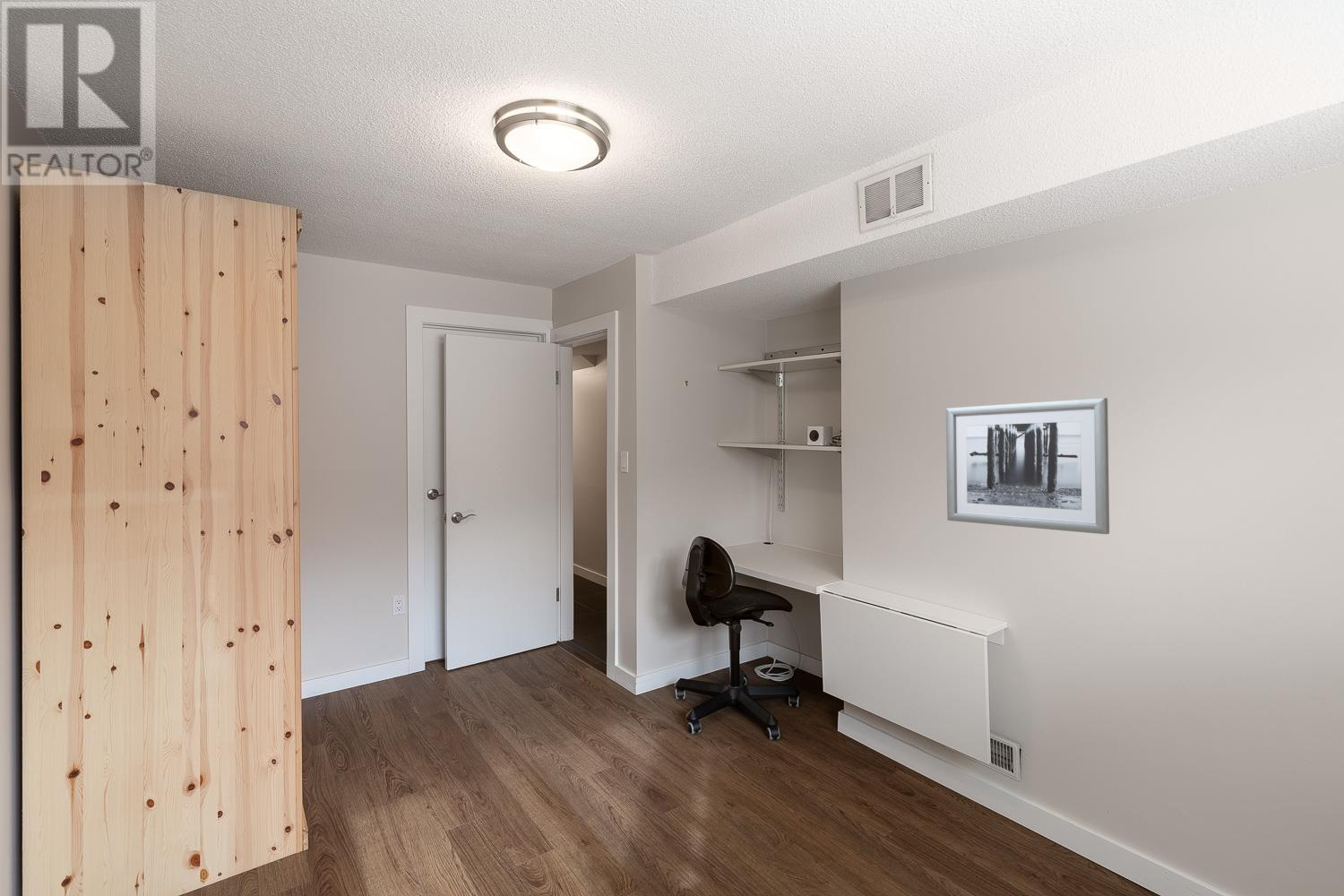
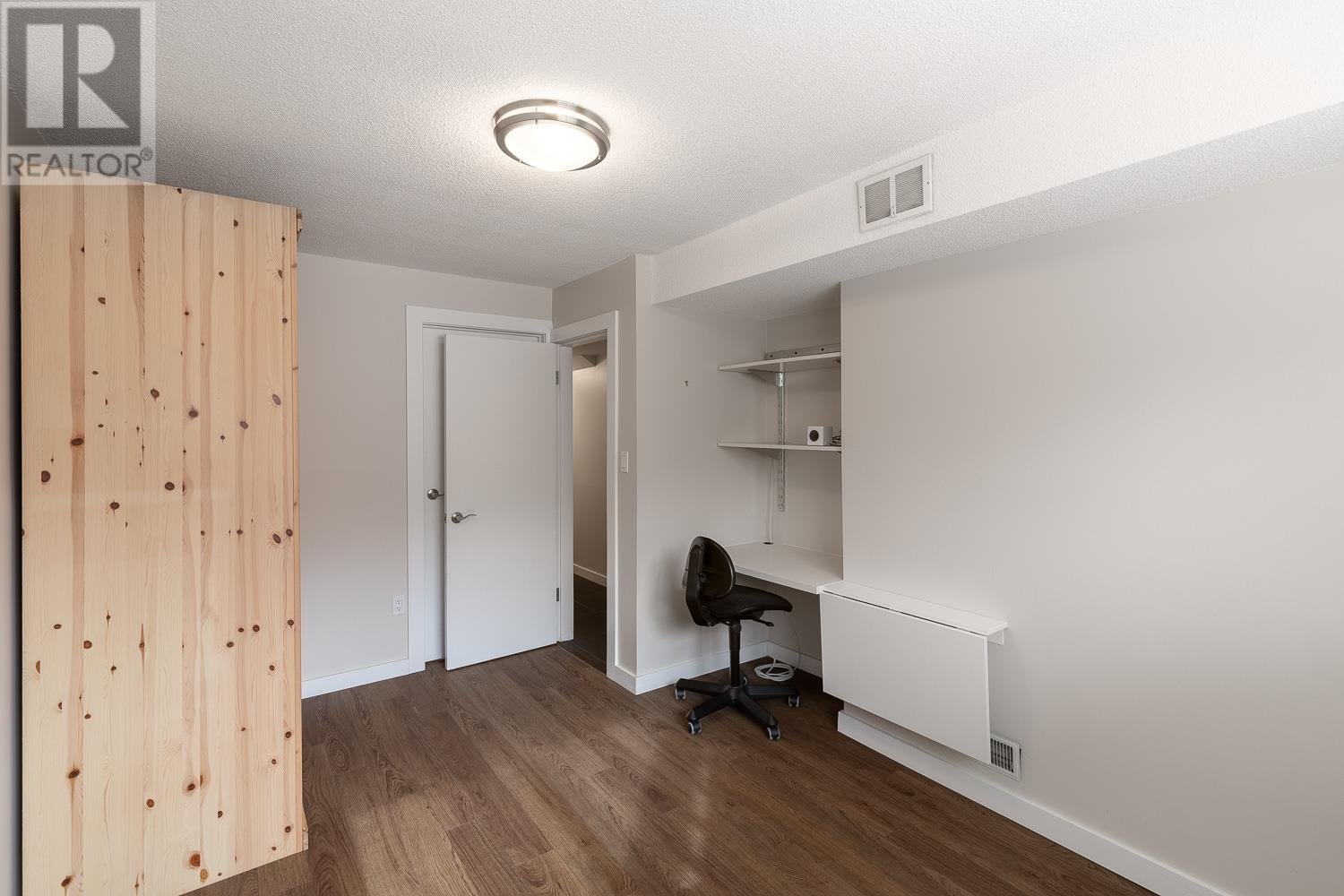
- wall art (1020, 464)
